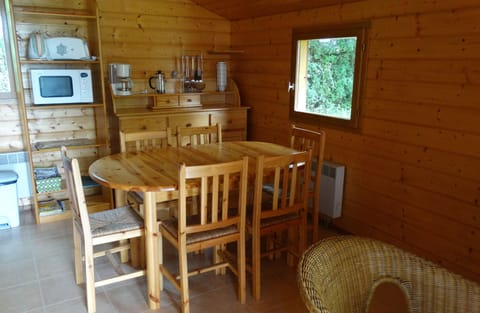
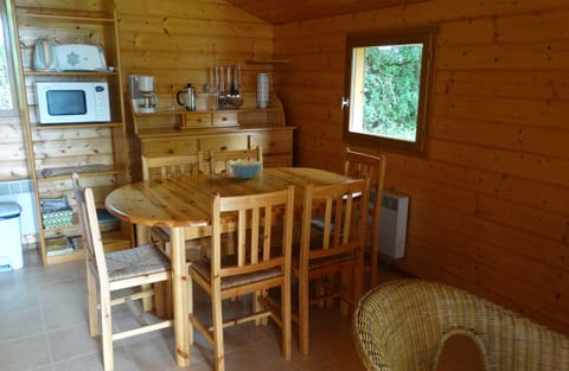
+ cereal bowl (245, 169)
